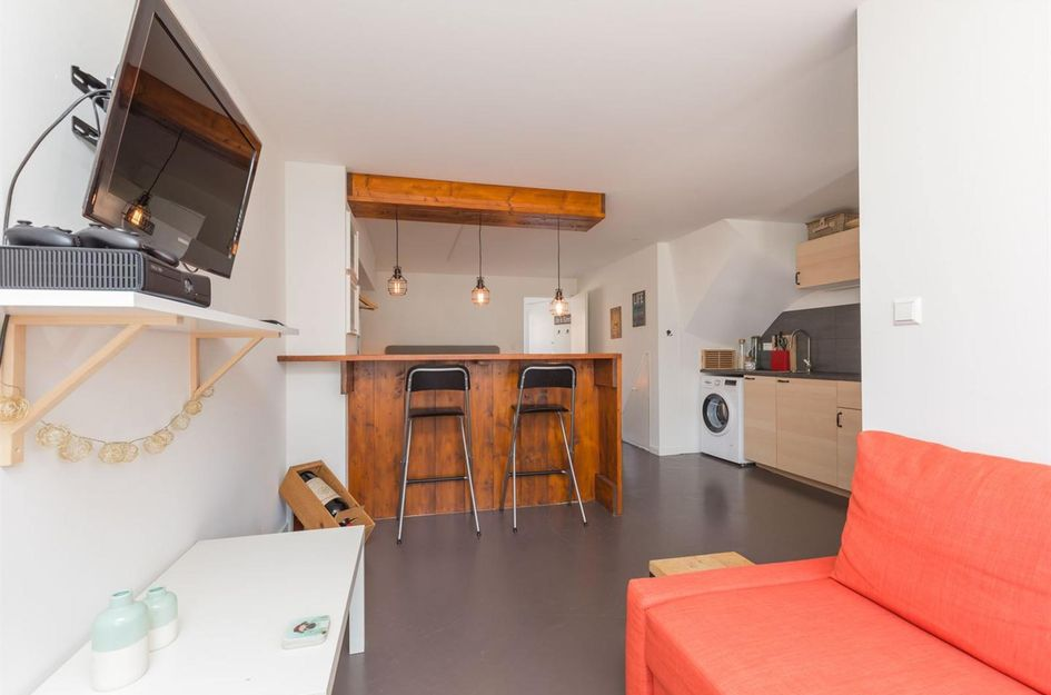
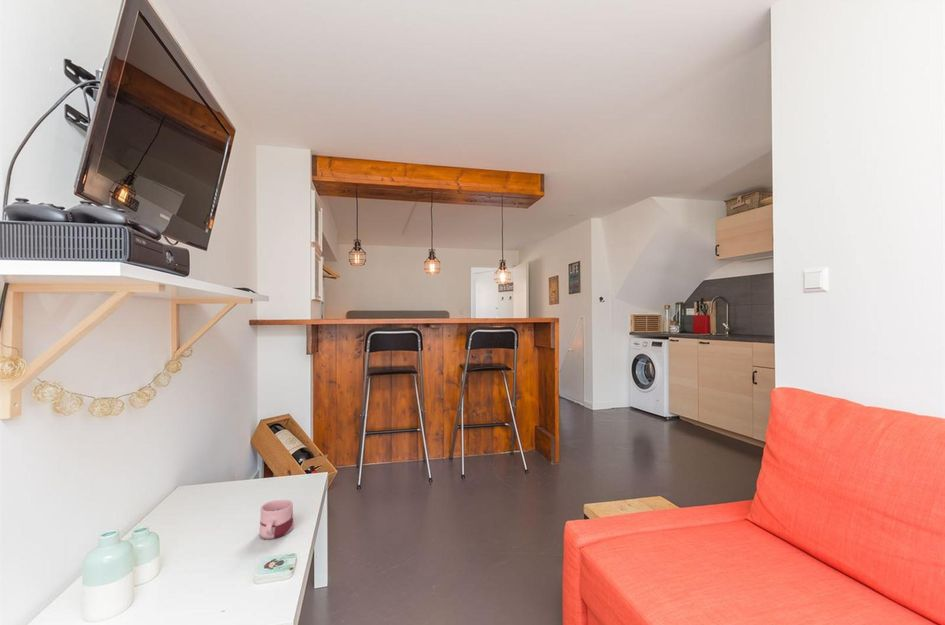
+ mug (275, 519)
